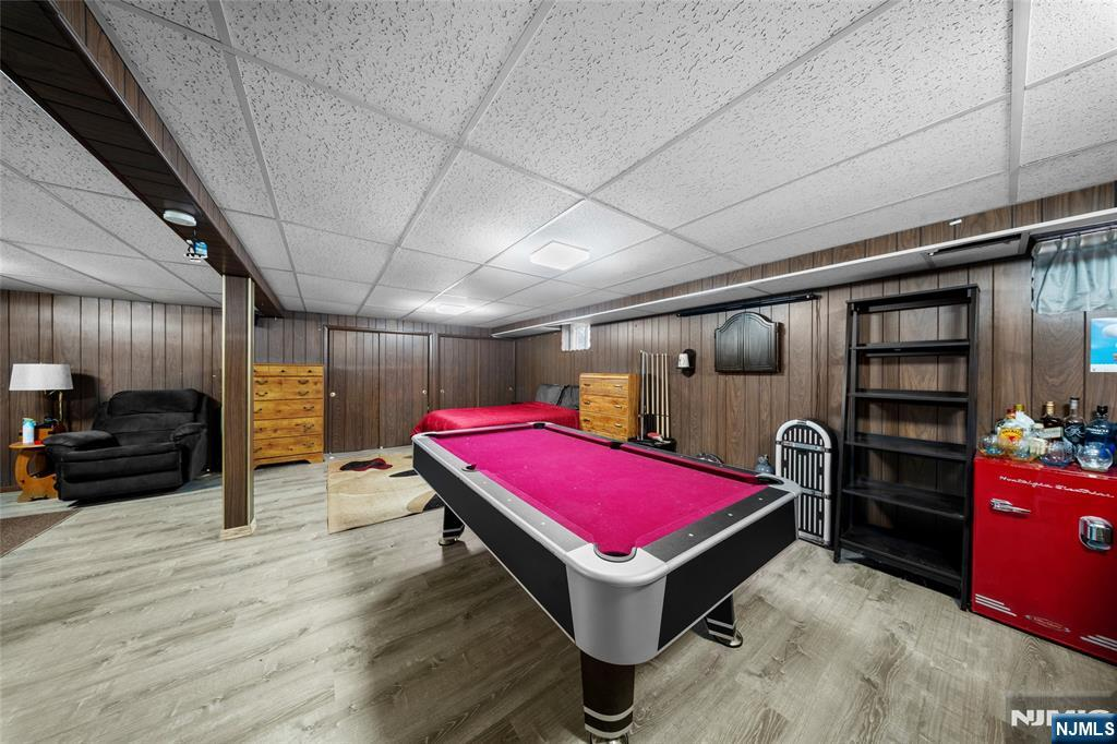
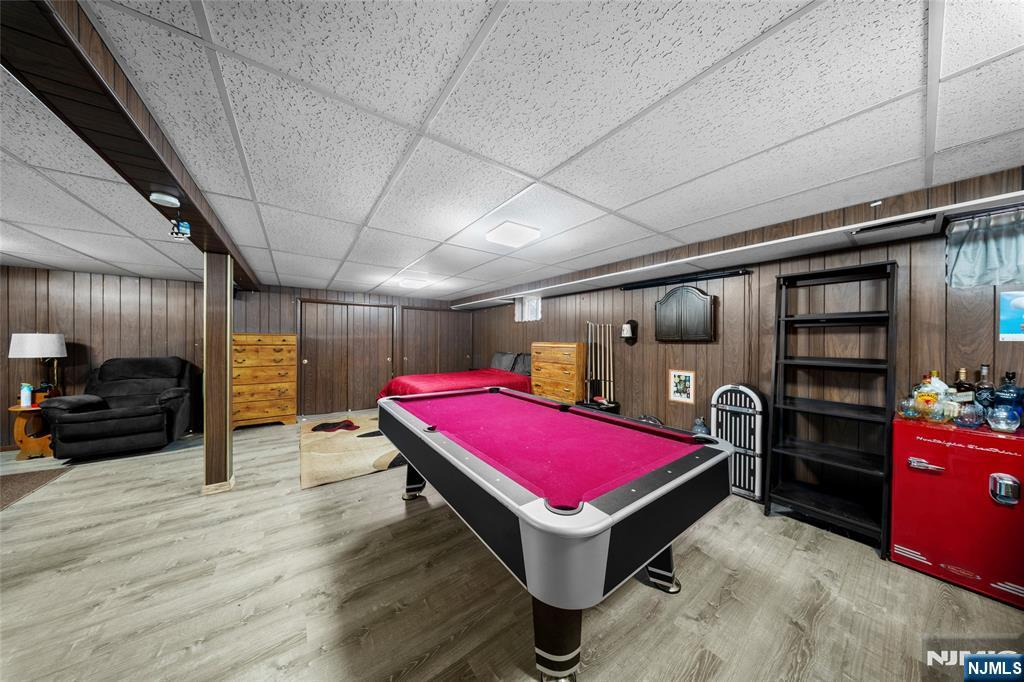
+ wall art (681, 386)
